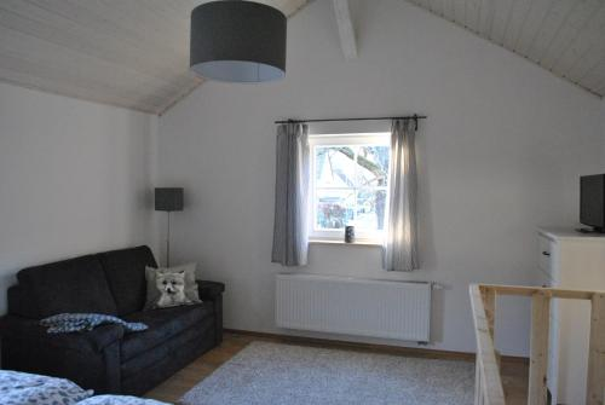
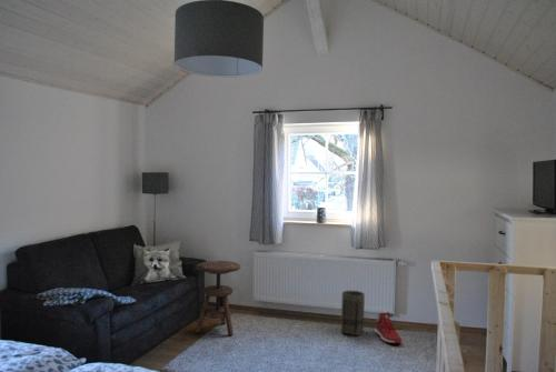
+ basket (353, 312)
+ side table (218, 296)
+ sneaker (387, 325)
